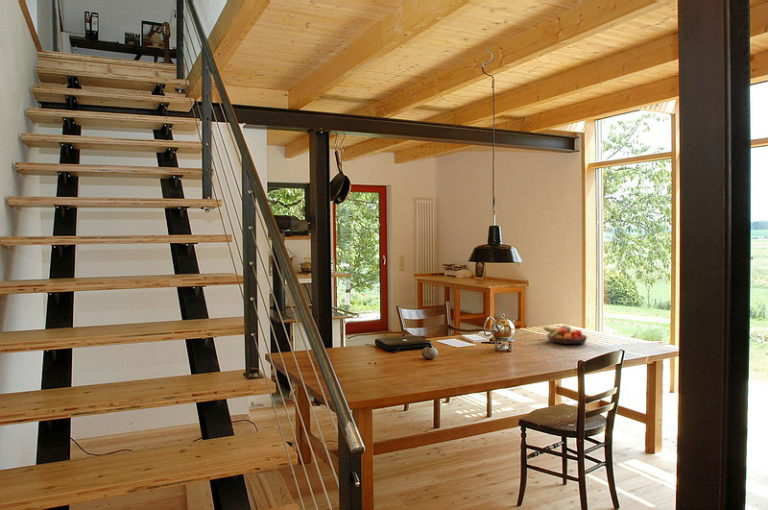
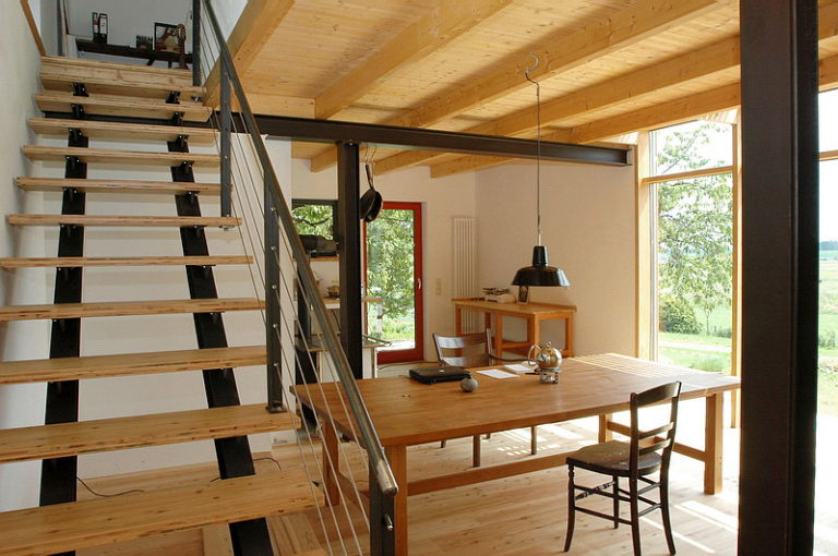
- fruit bowl (566, 333)
